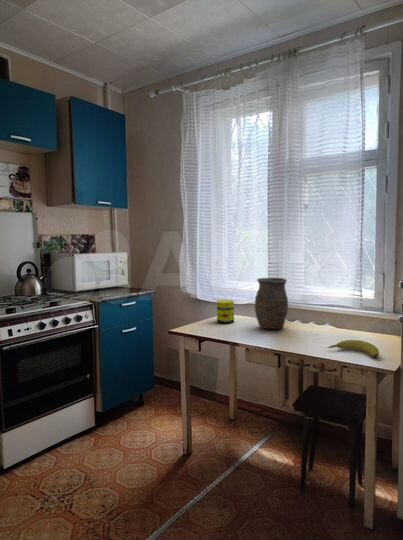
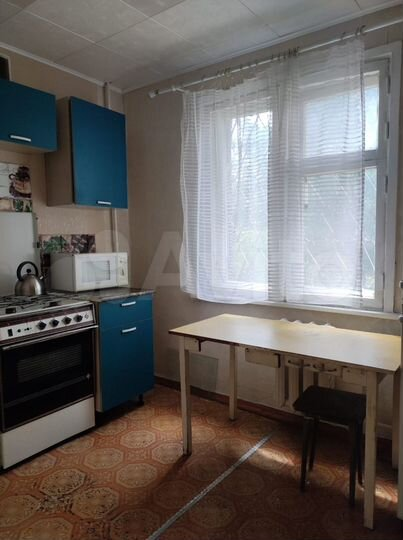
- vase (271, 303)
- fruit (353, 348)
- jar (225, 311)
